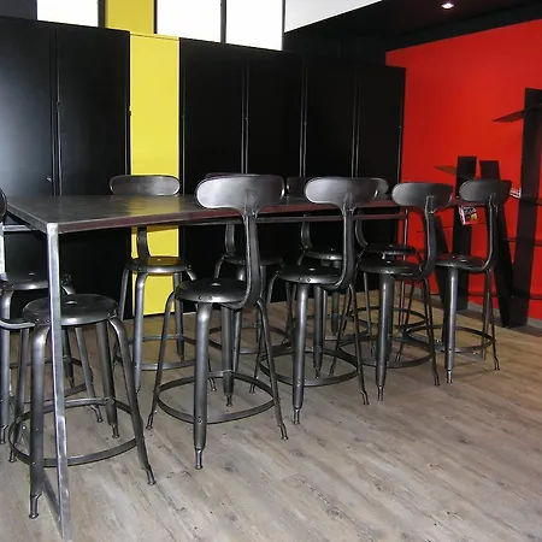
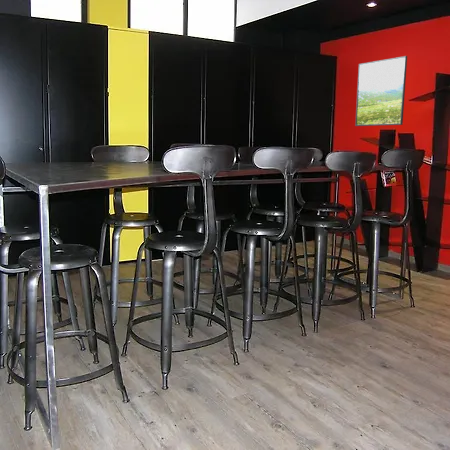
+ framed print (379, 93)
